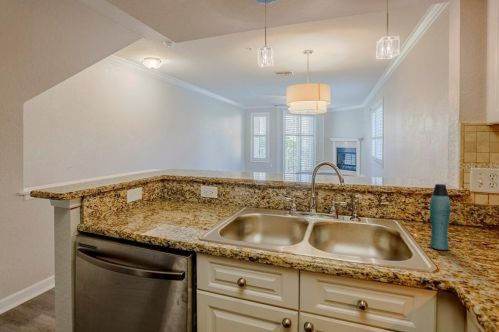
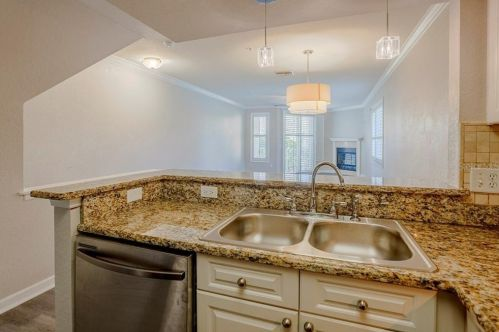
- bottle (439, 216)
